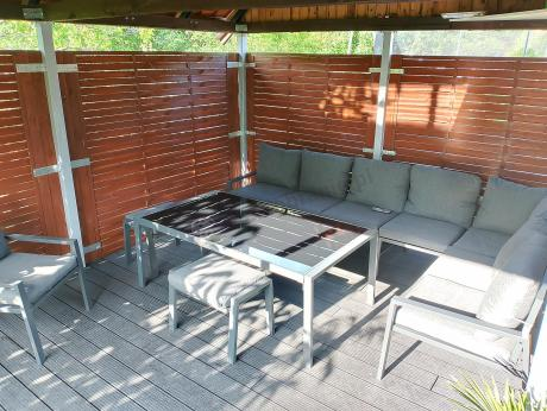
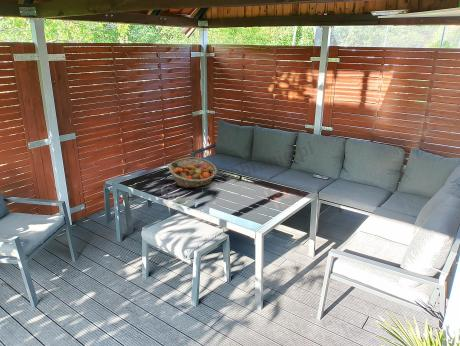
+ fruit basket (193, 172)
